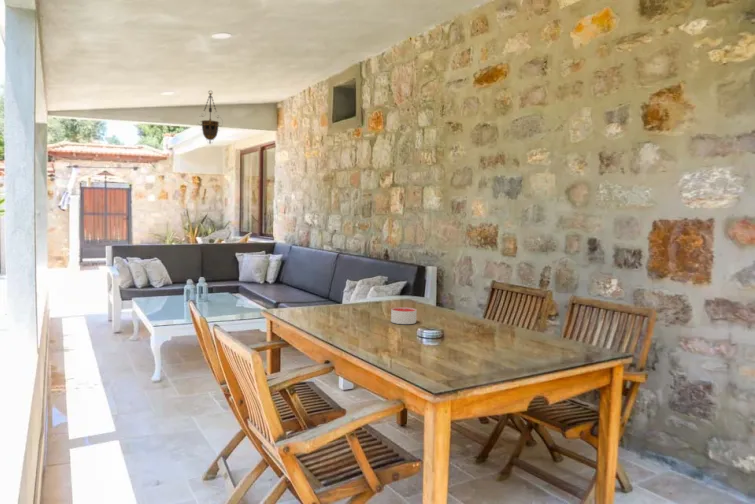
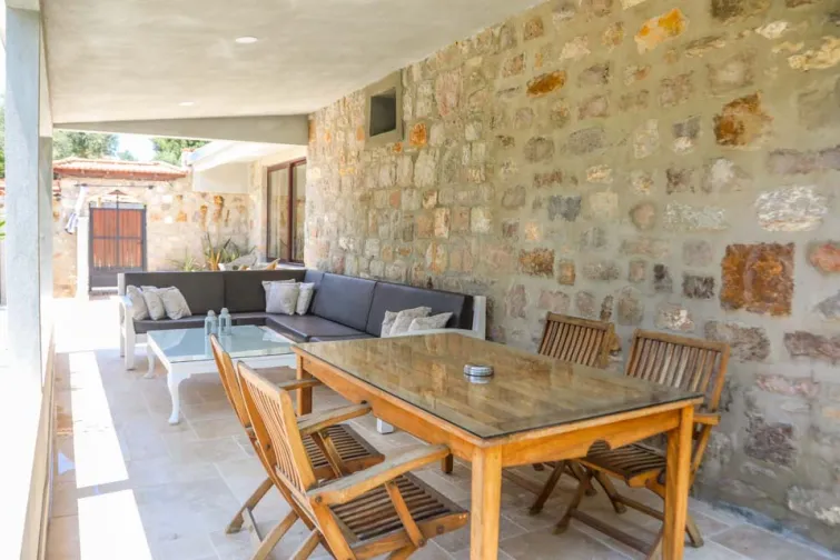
- hanging lantern (210, 117)
- candle (403, 315)
